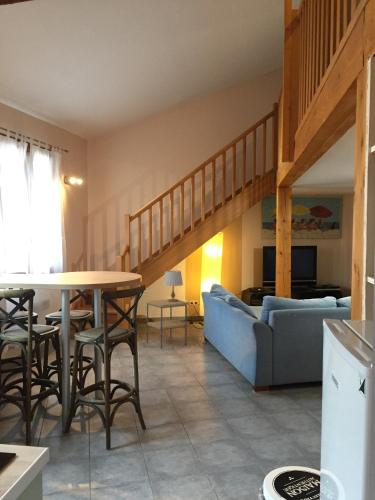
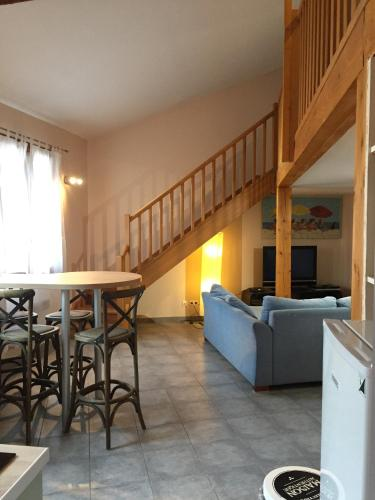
- side table (167, 322)
- table lamp (173, 286)
